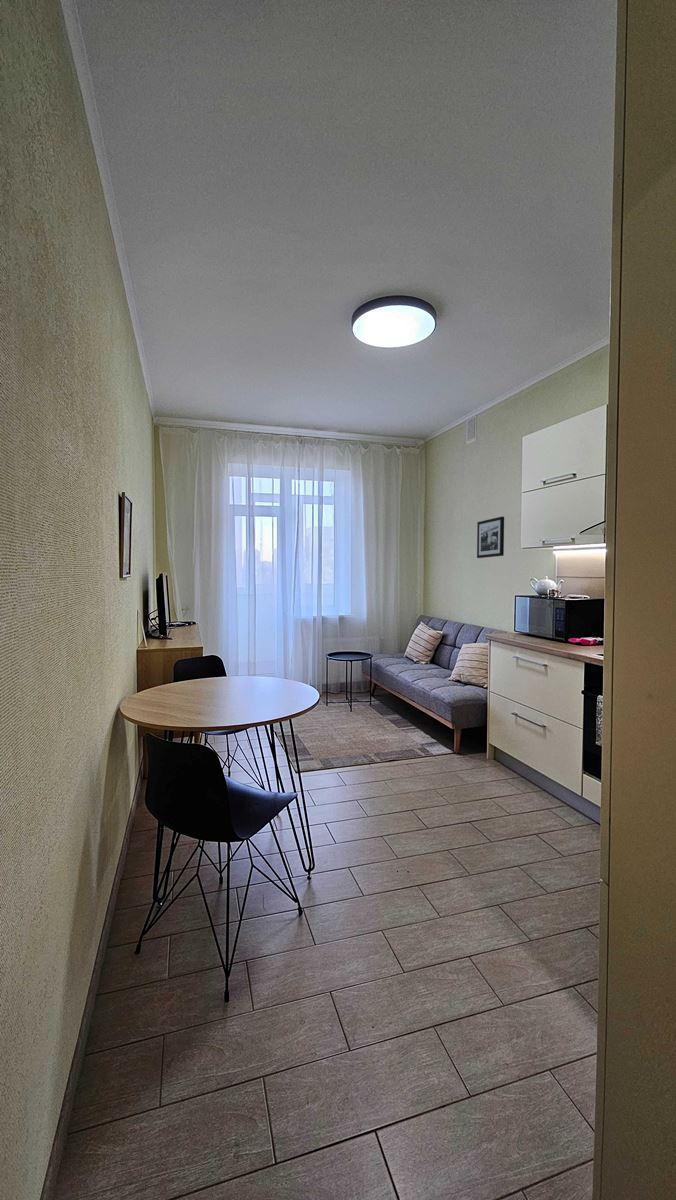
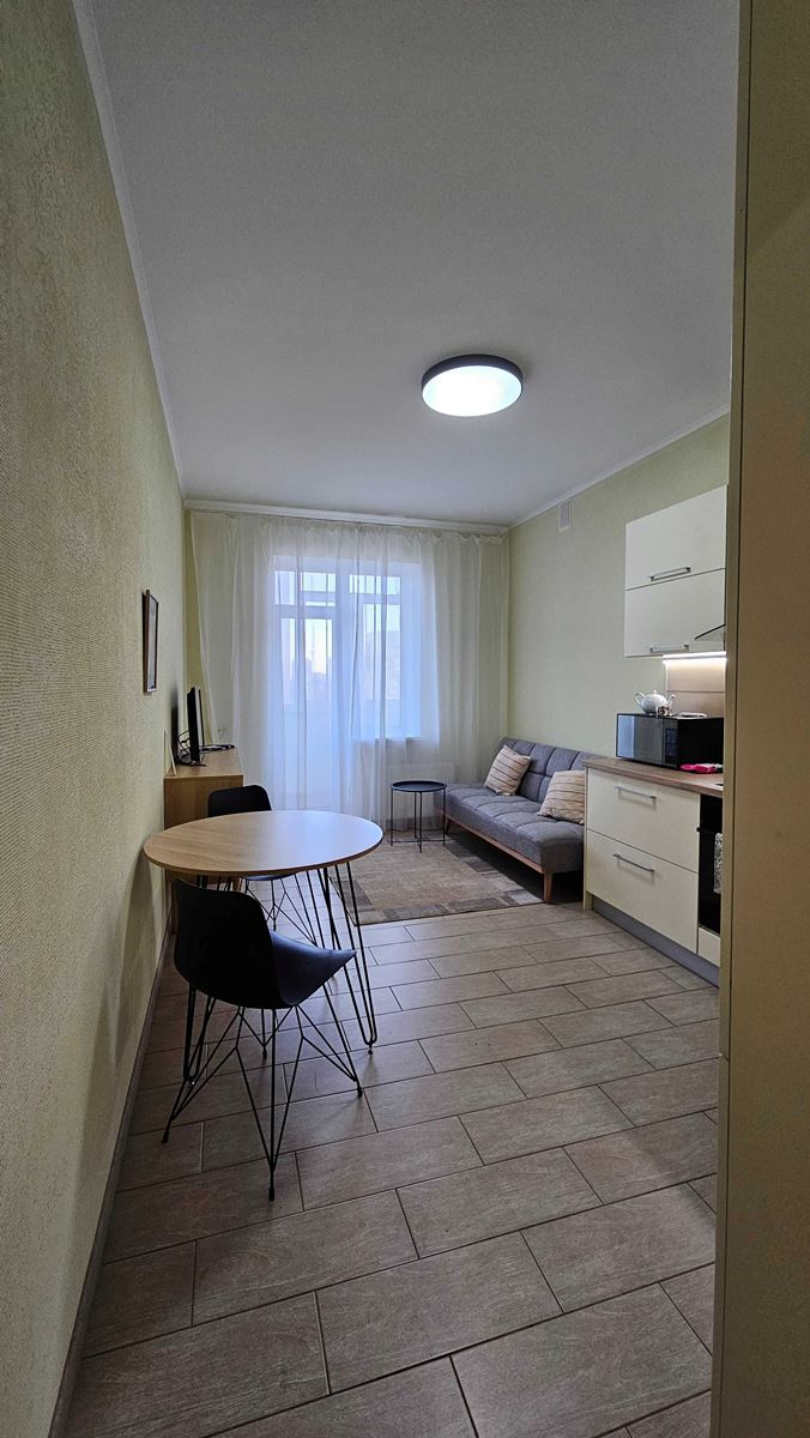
- picture frame (490, 538)
